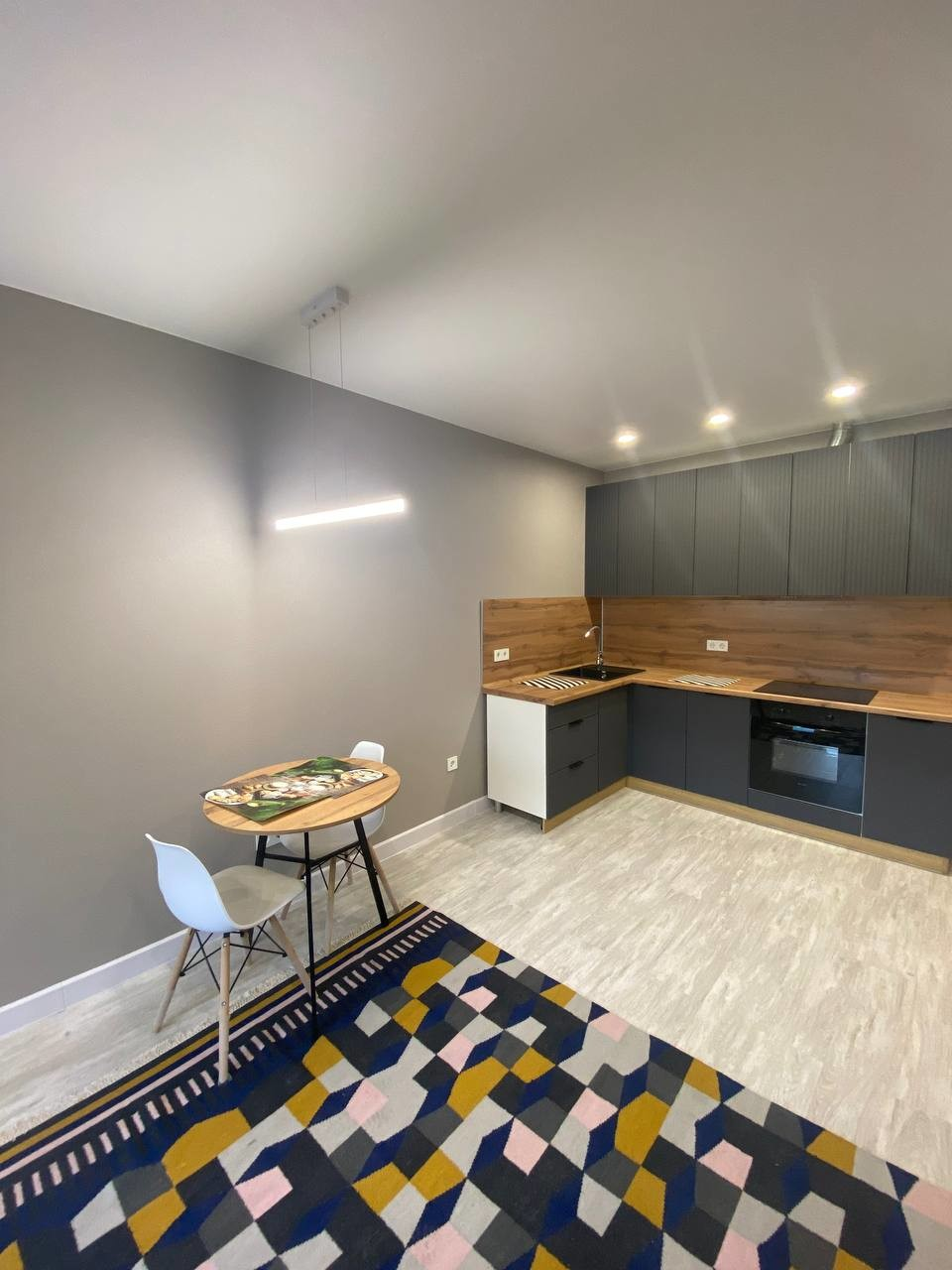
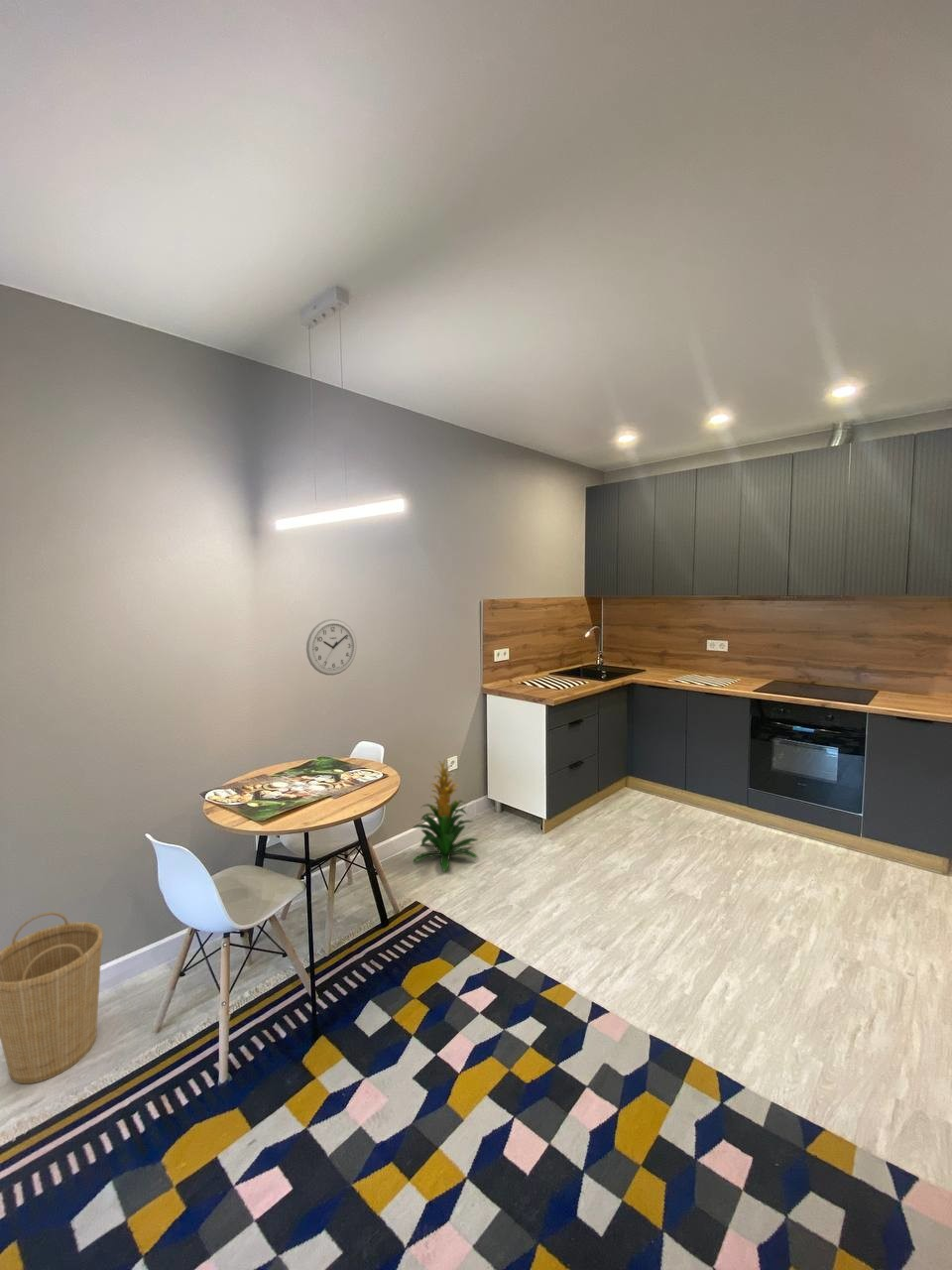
+ wall clock (332, 647)
+ indoor plant (444, 808)
+ basket (49, 991)
